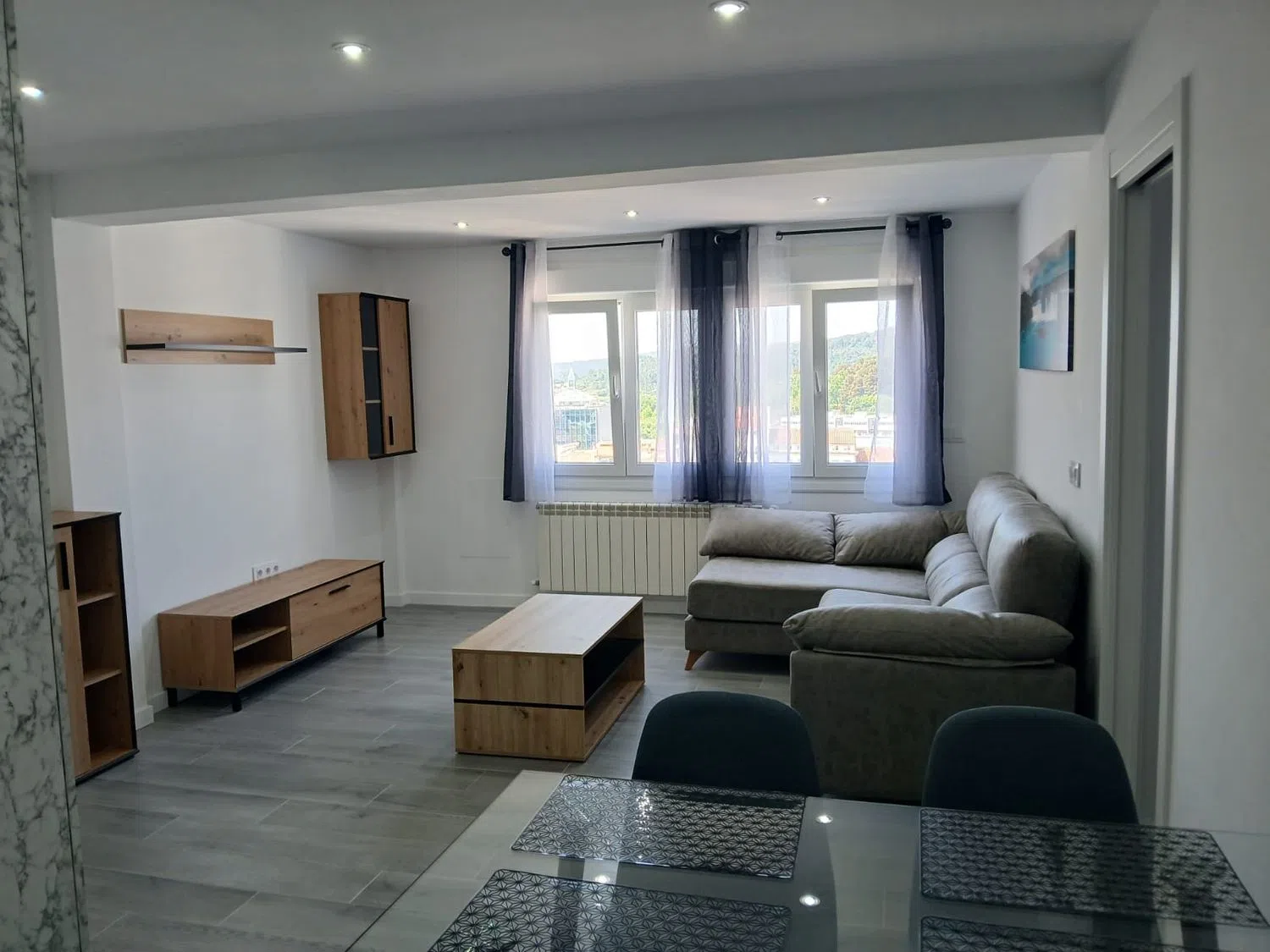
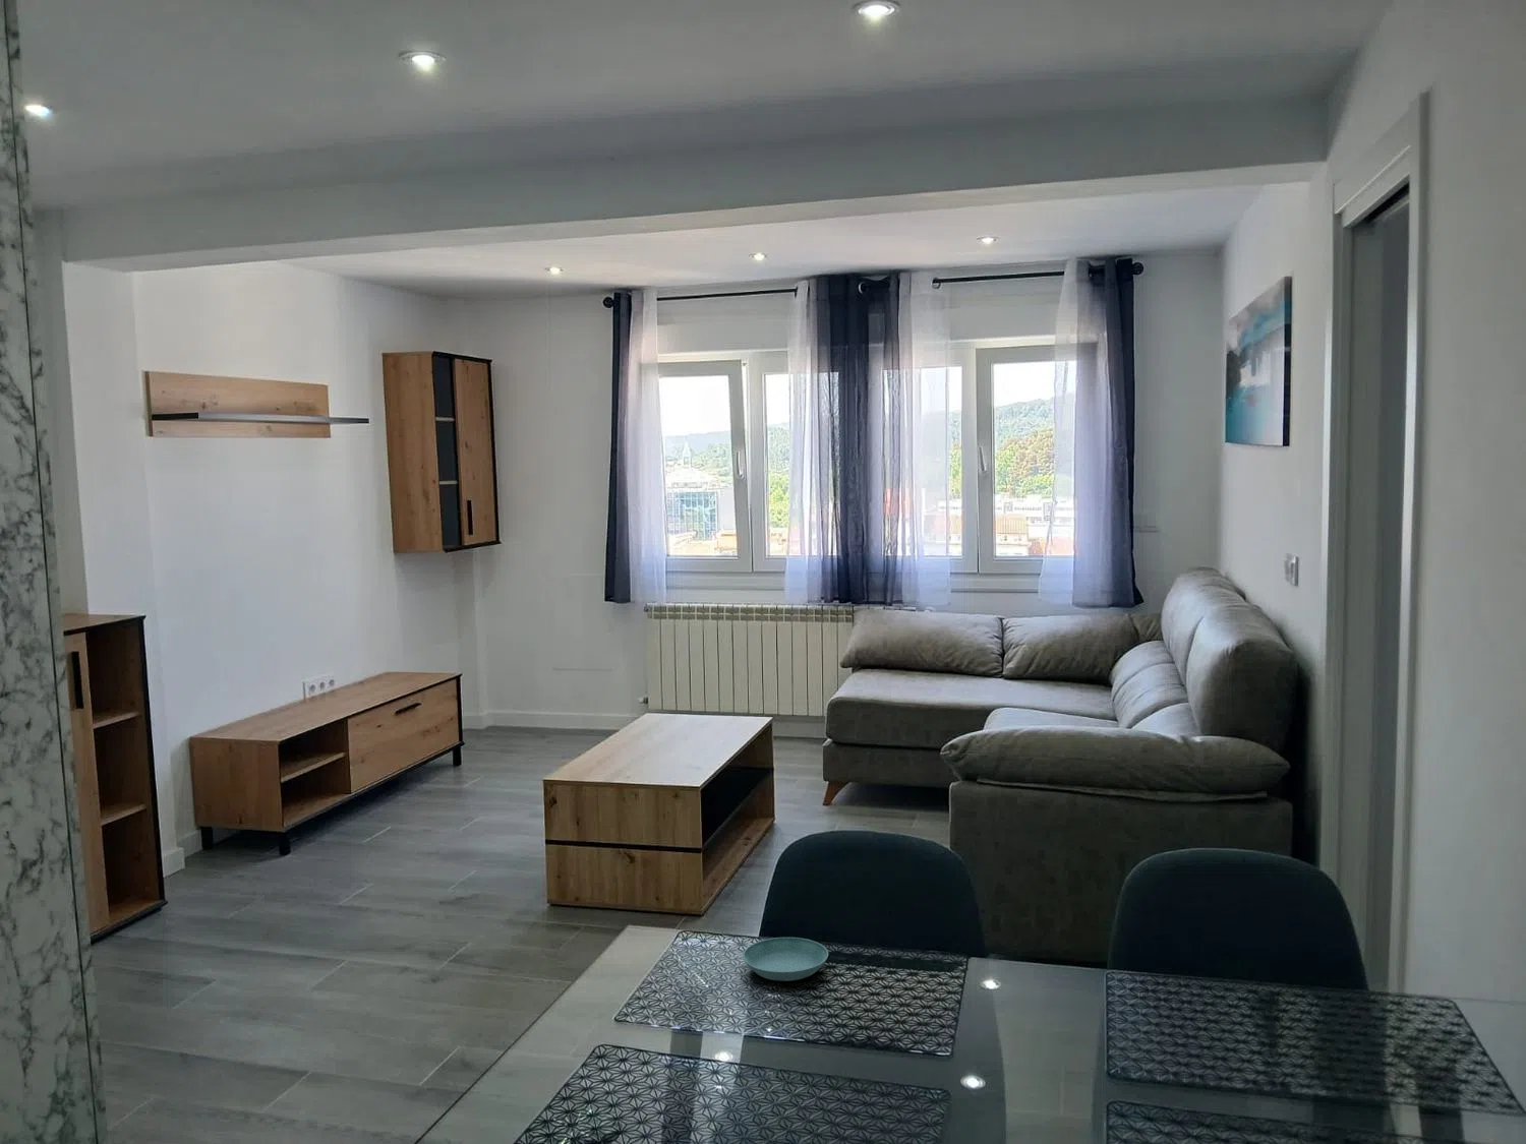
+ saucer (786, 961)
